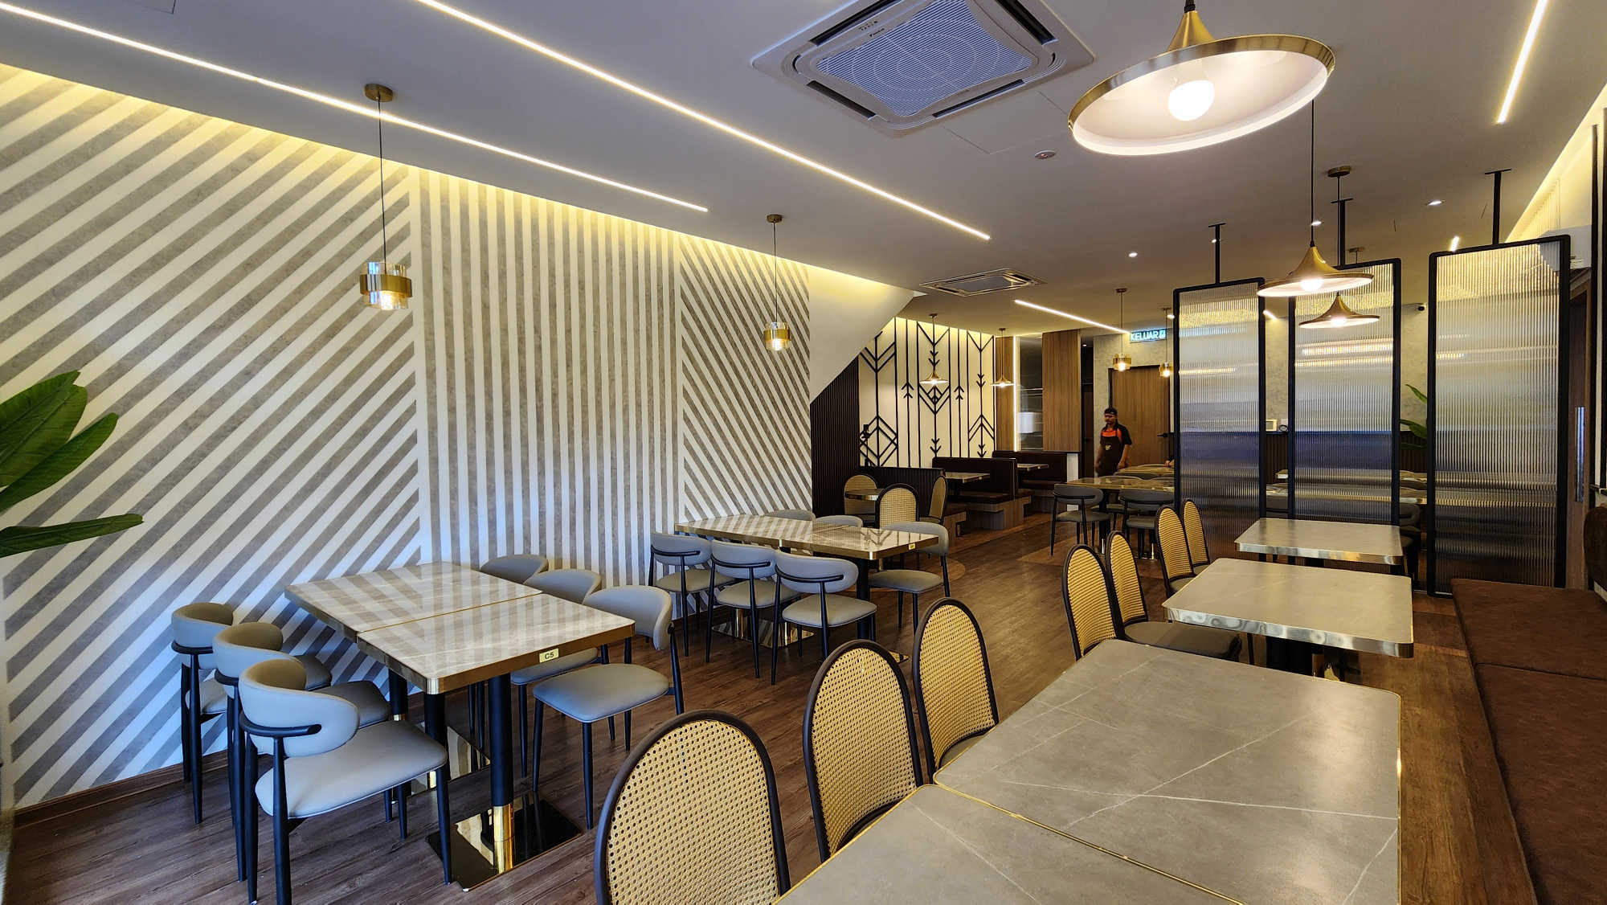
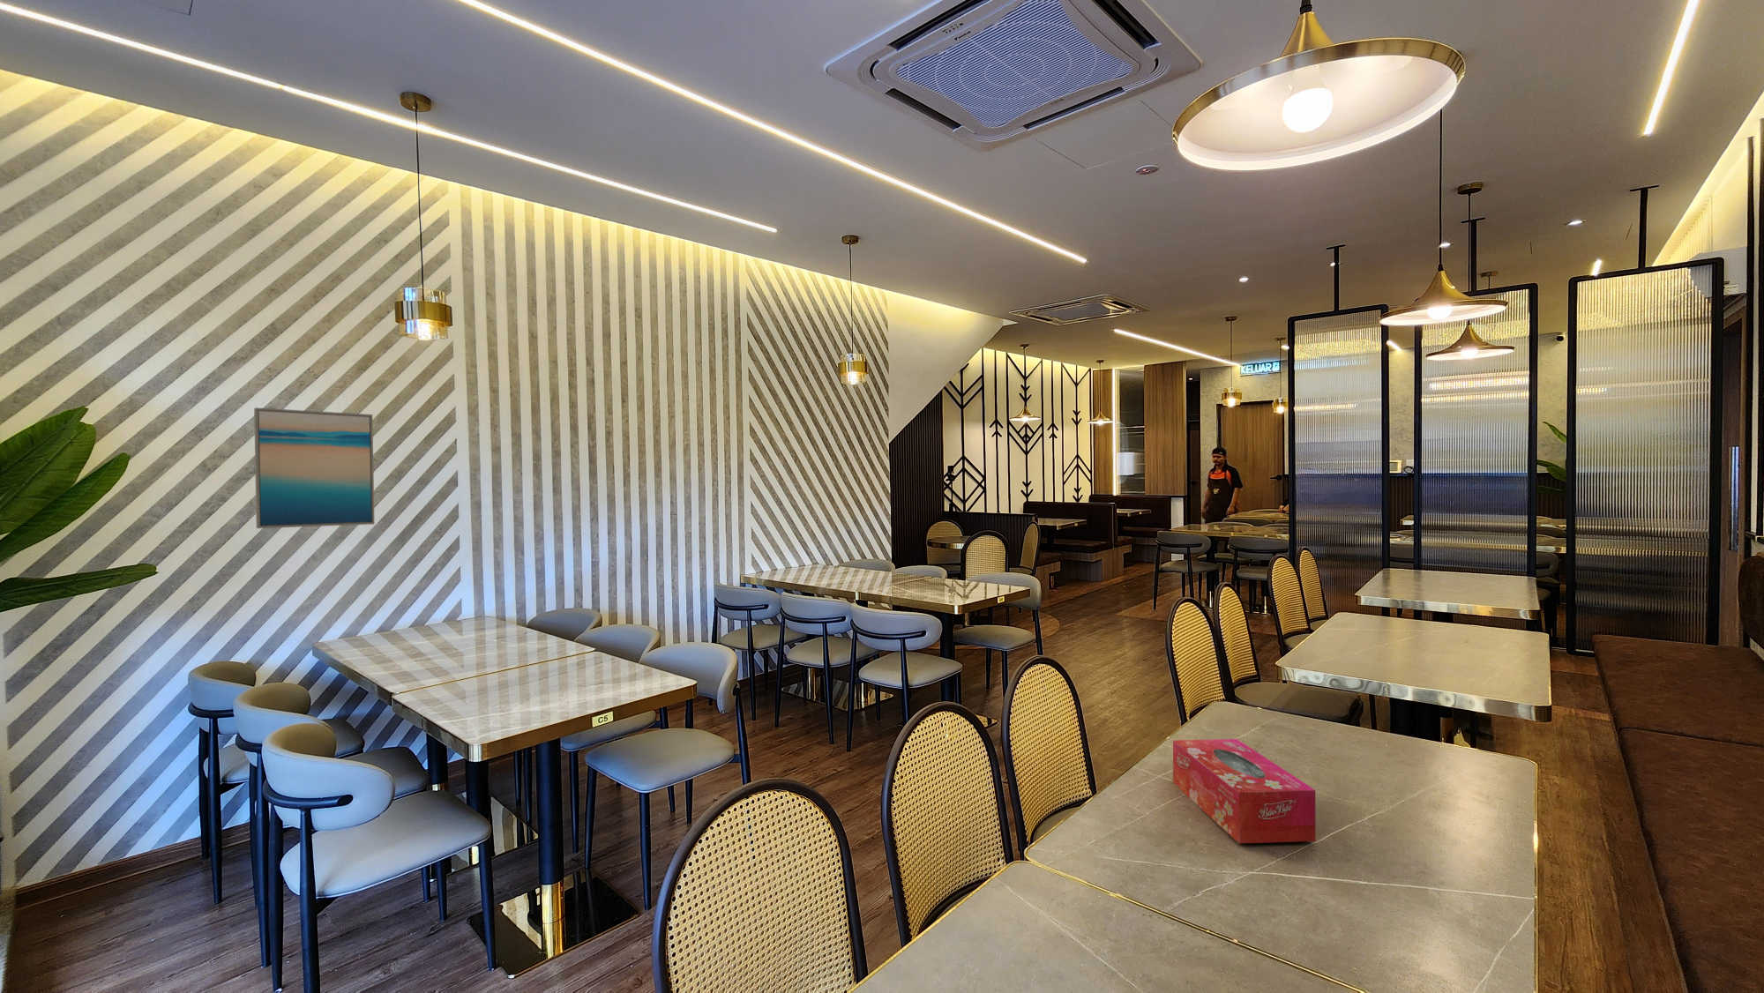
+ wall art (316, 469)
+ tissue box (1237, 786)
